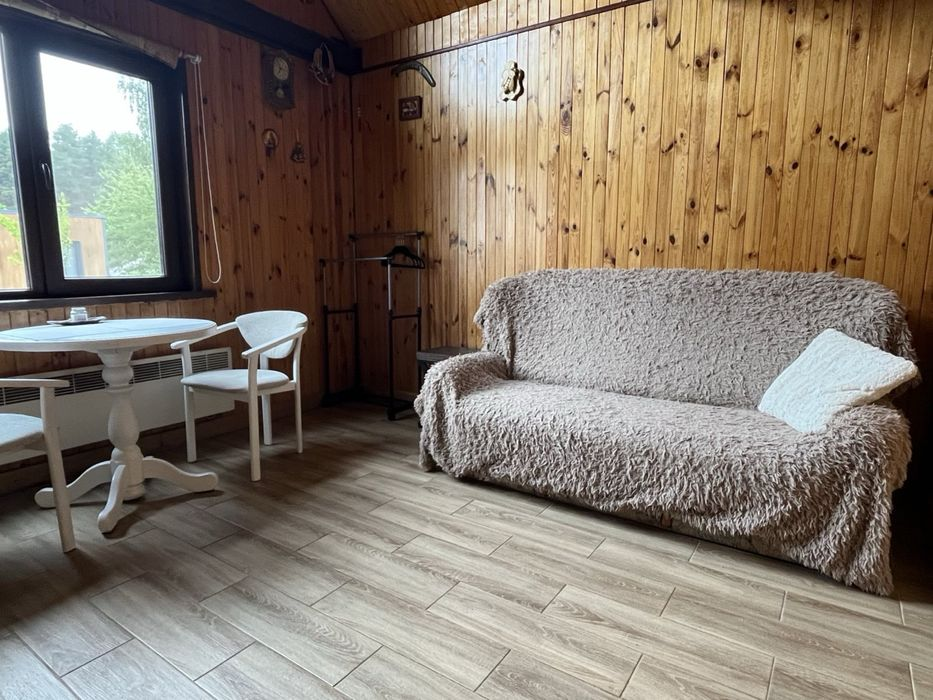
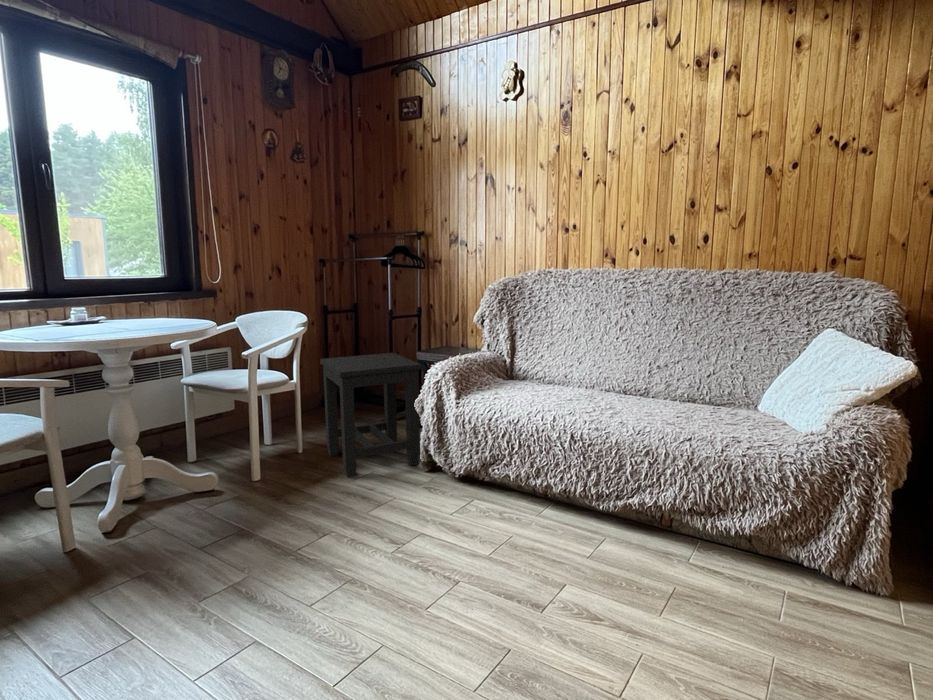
+ side table (373, 423)
